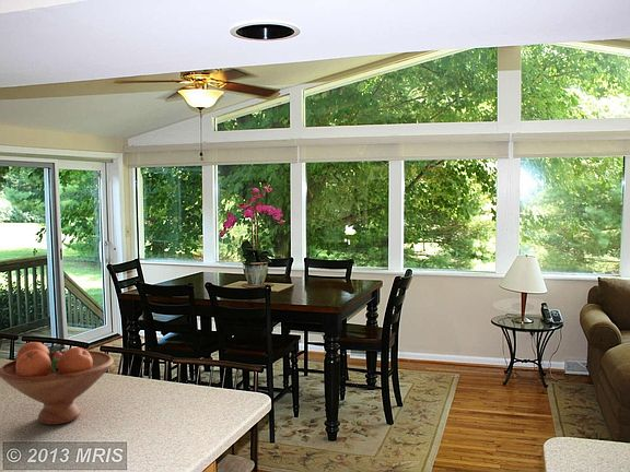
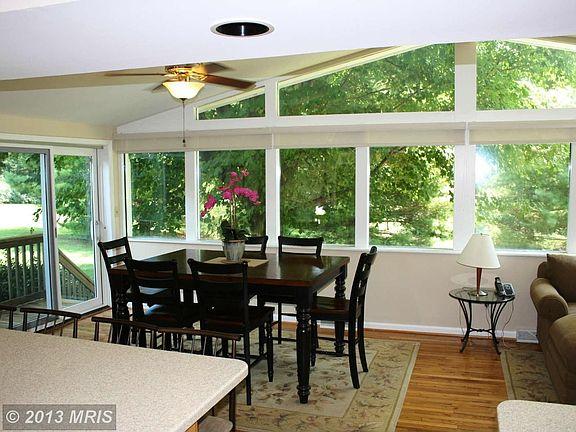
- fruit bowl (58, 379)
